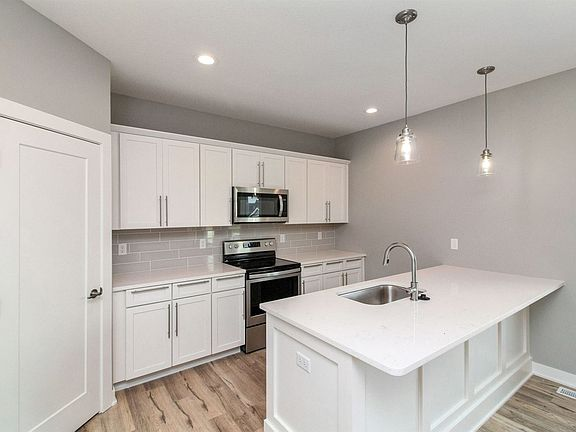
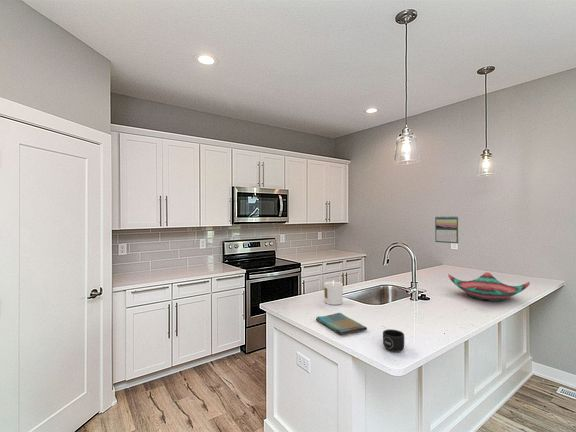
+ decorative bowl (486, 287)
+ dish towel (340, 322)
+ candle (333, 291)
+ calendar (446, 229)
+ mug (395, 340)
